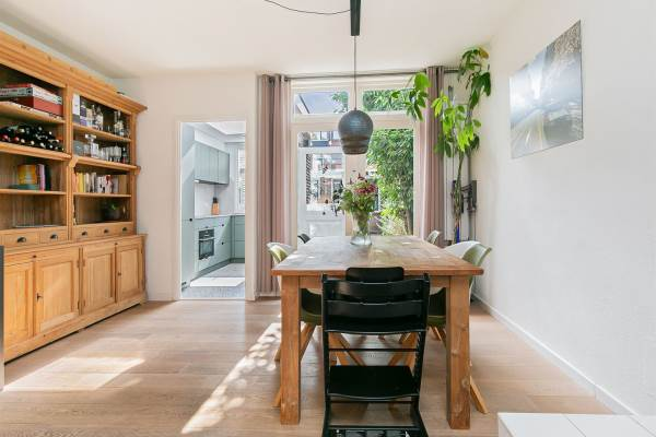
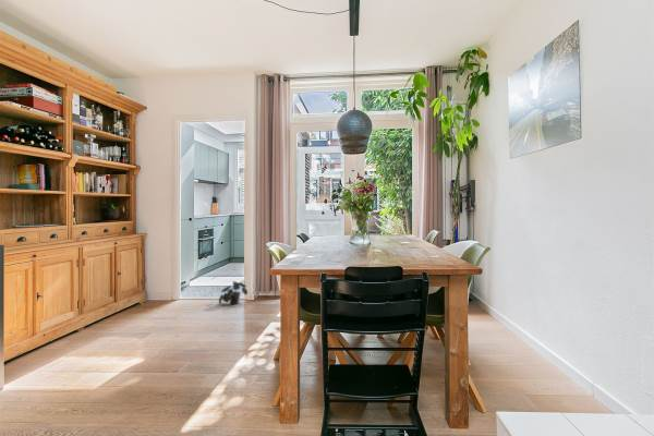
+ potted plant (233, 292)
